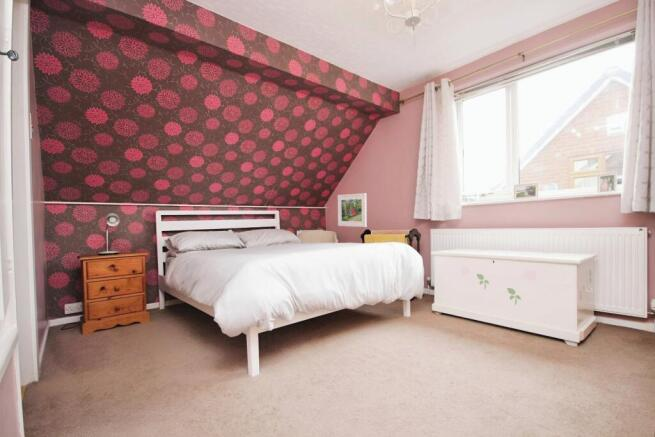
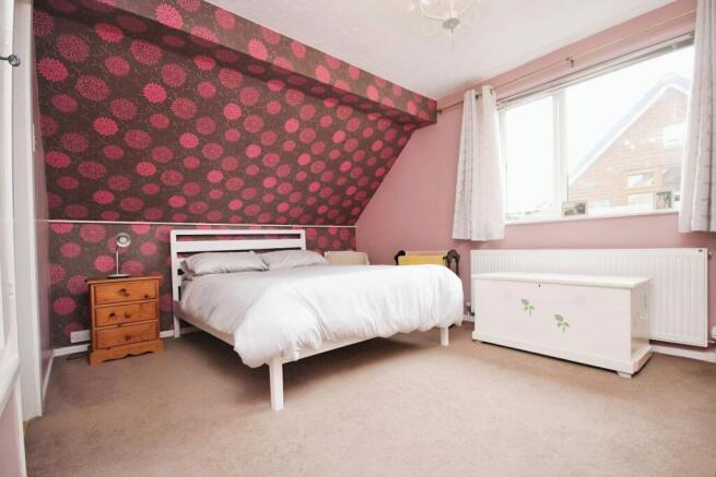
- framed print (351, 210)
